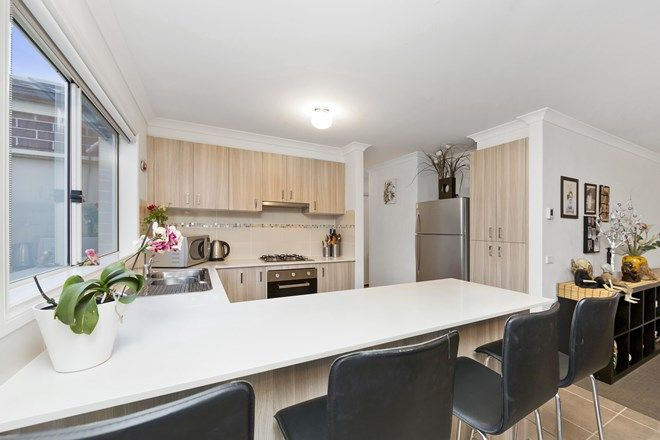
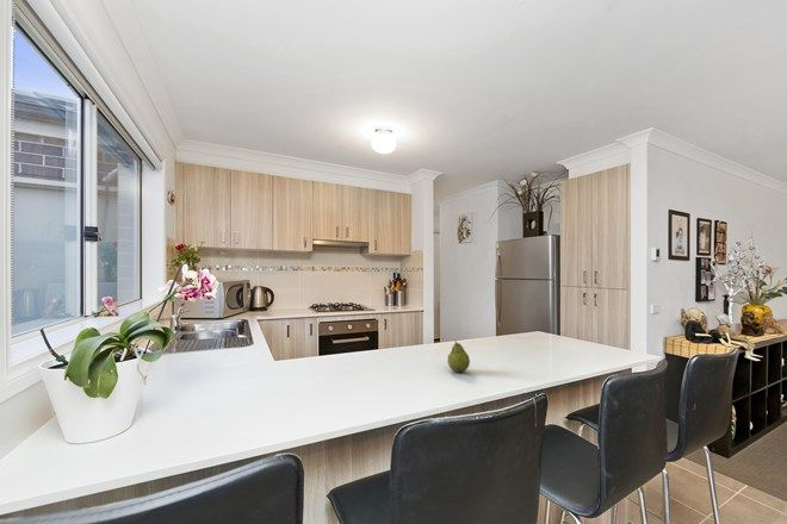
+ fruit (458, 355)
